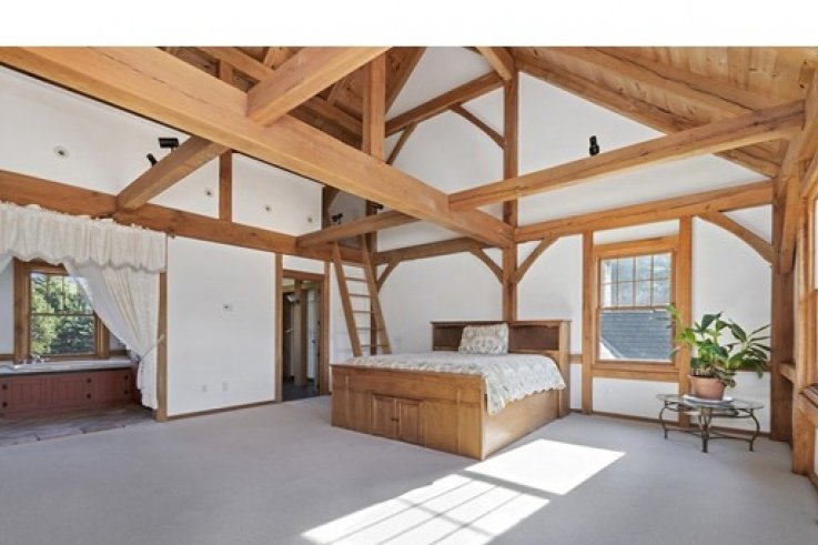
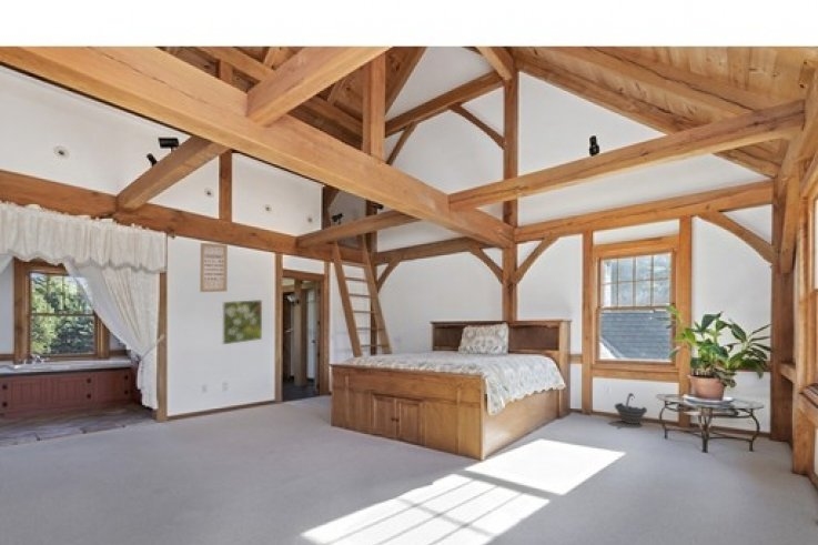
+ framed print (242, 321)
+ bucket (630, 407)
+ wall art (213, 268)
